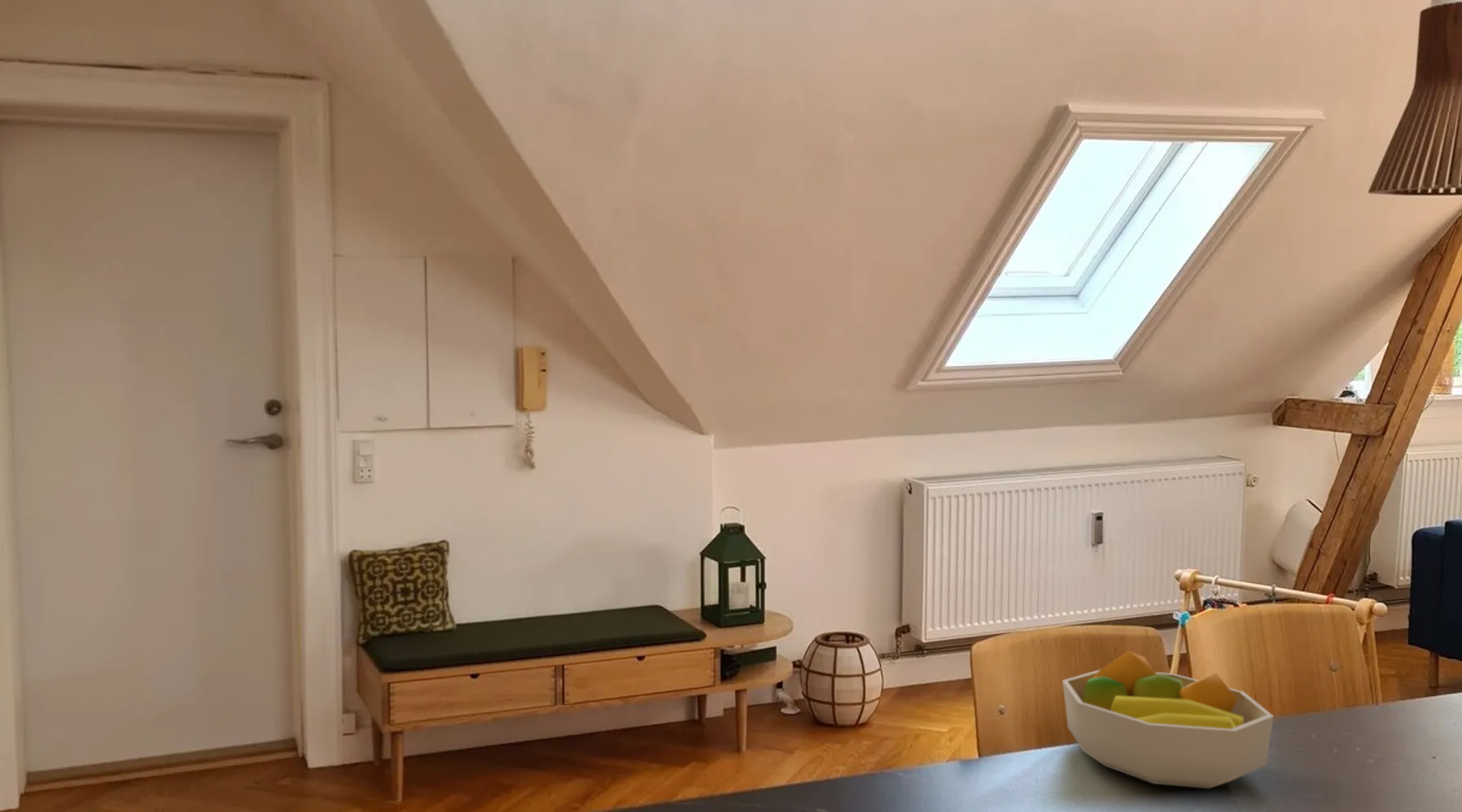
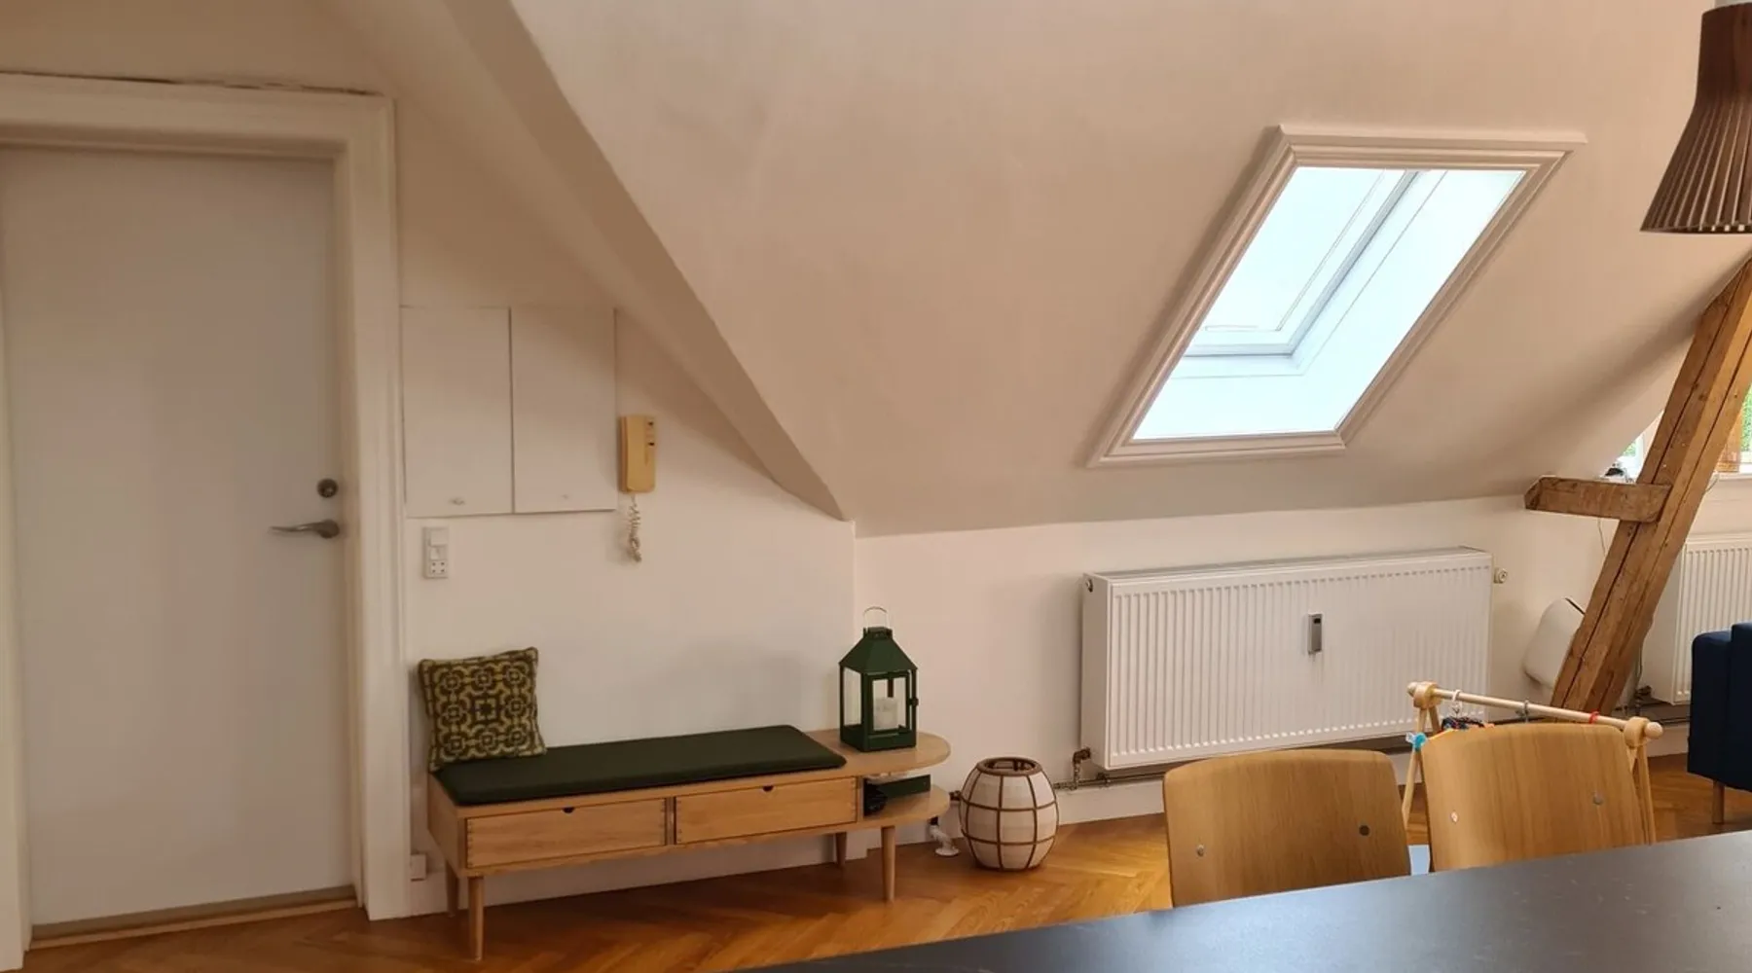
- fruit bowl (1161, 715)
